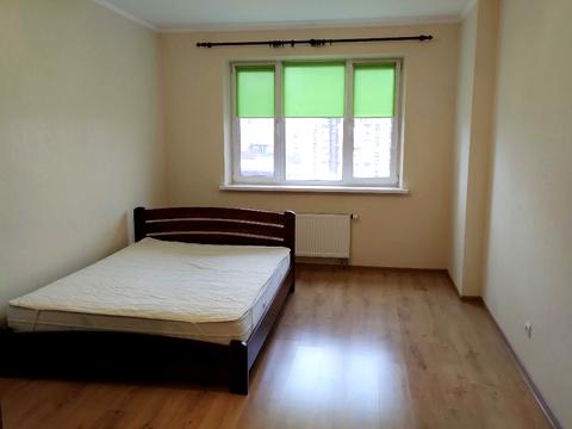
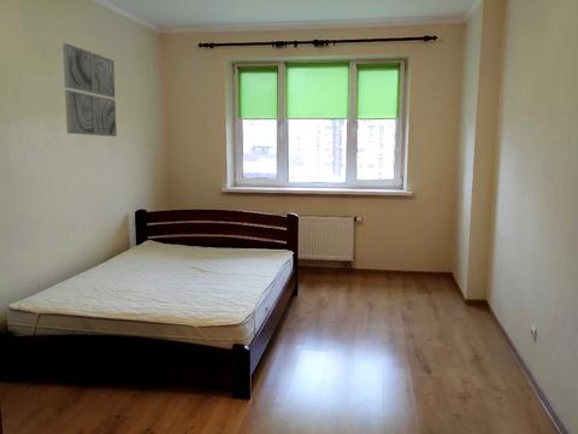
+ wall art (92, 93)
